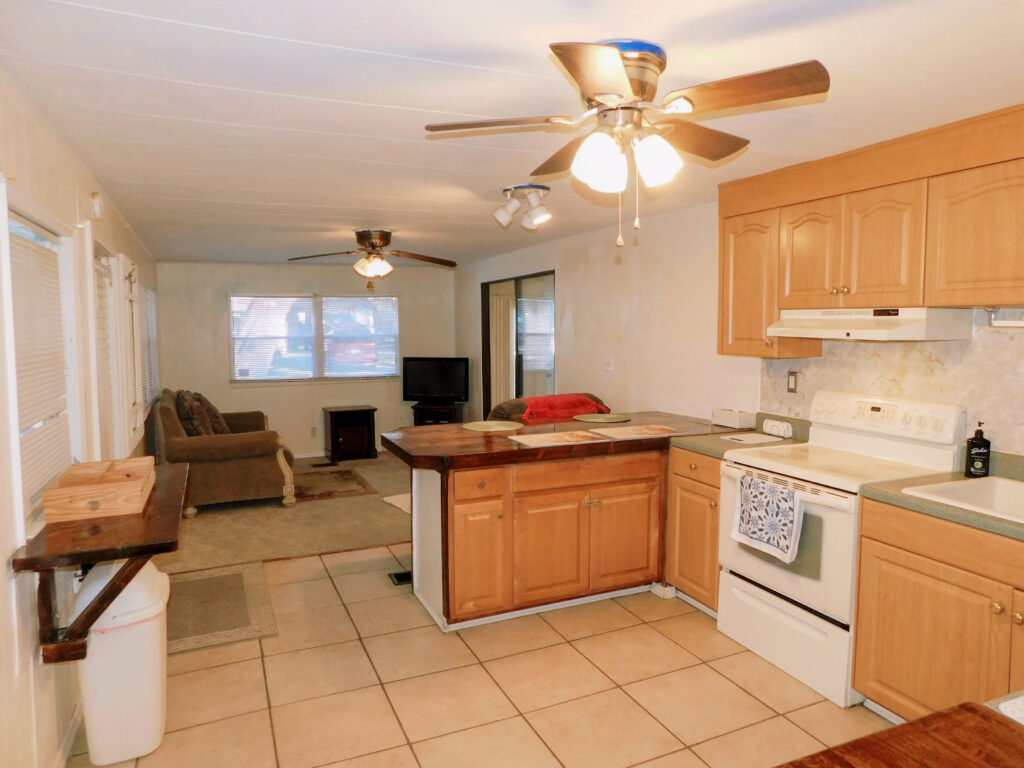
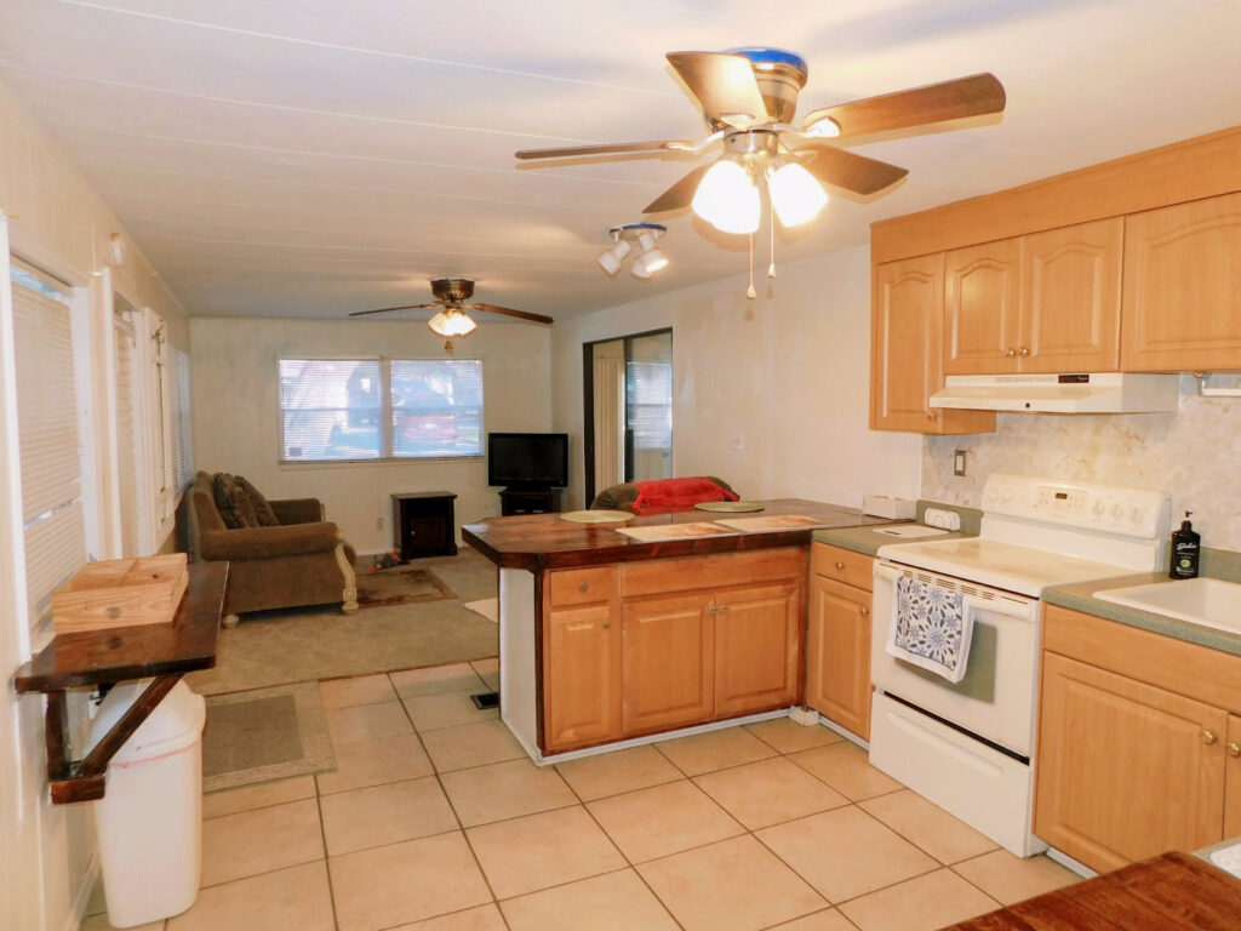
+ toy train (383, 559)
